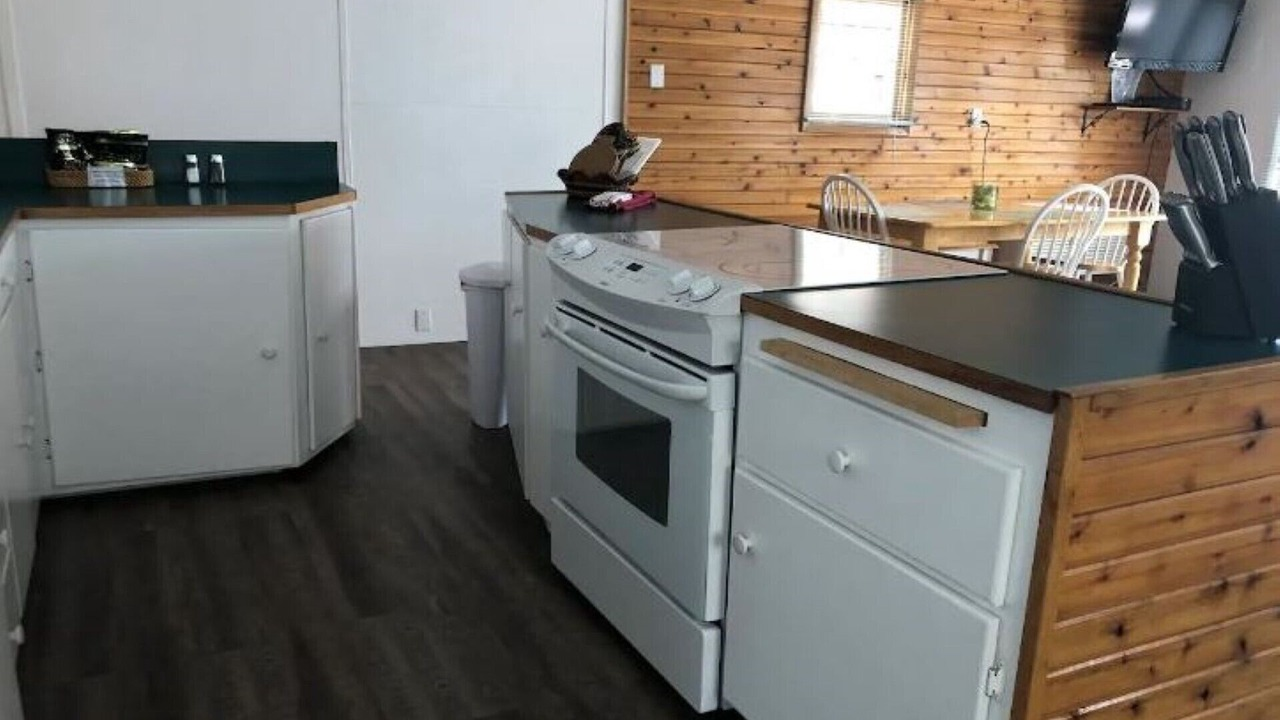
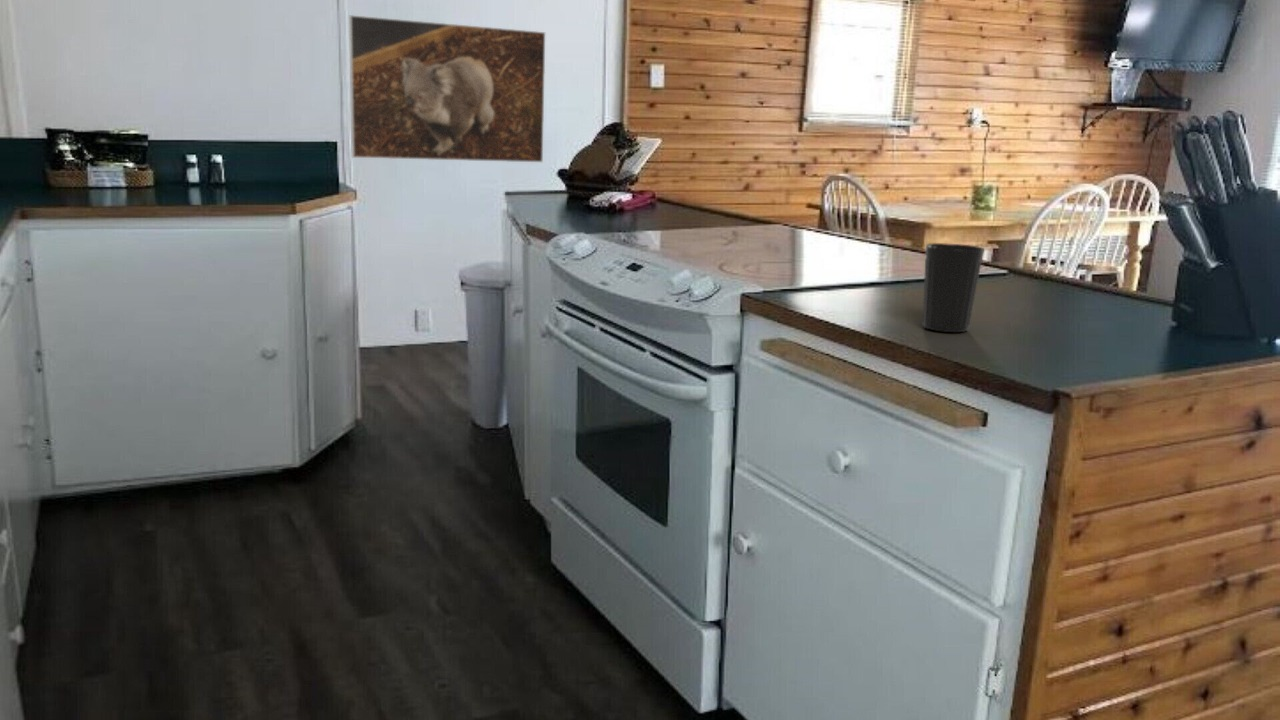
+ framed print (451, 93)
+ cup (950, 287)
